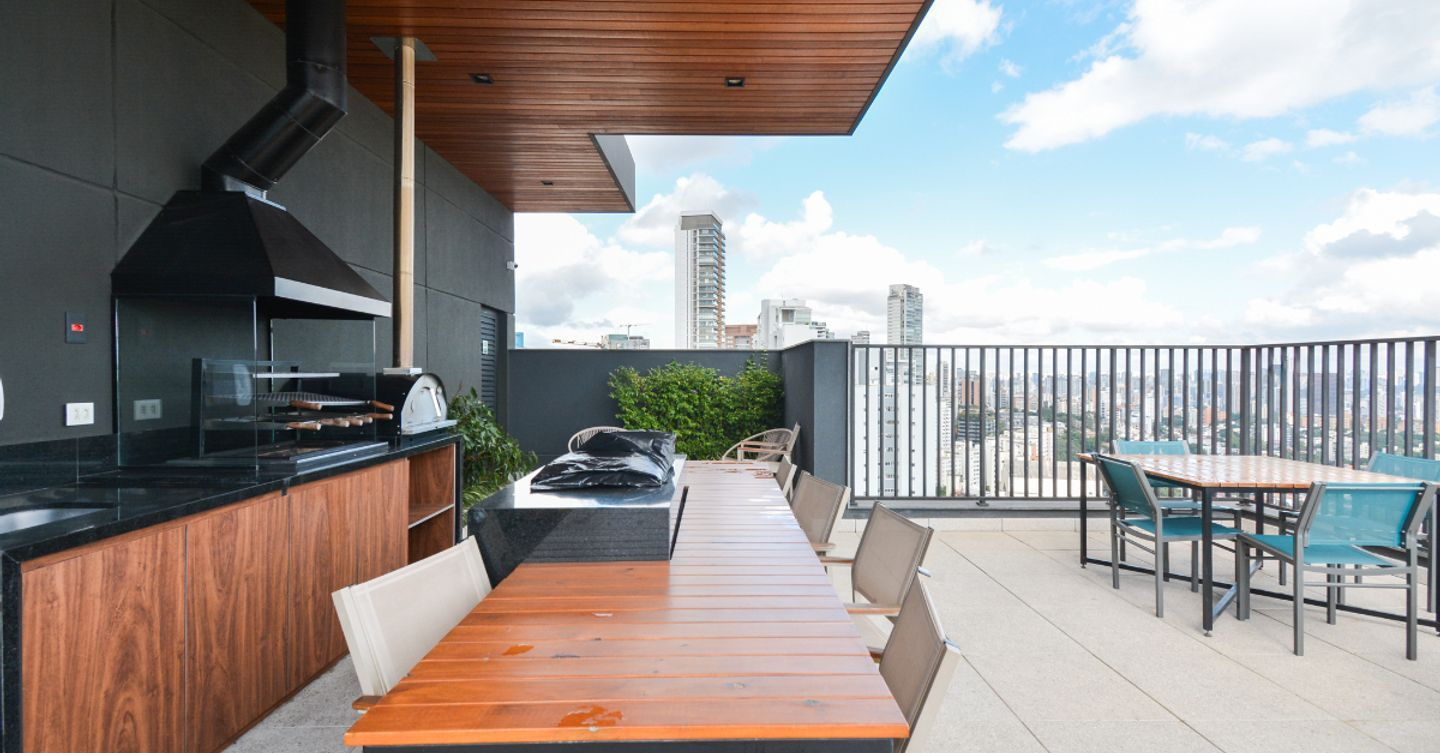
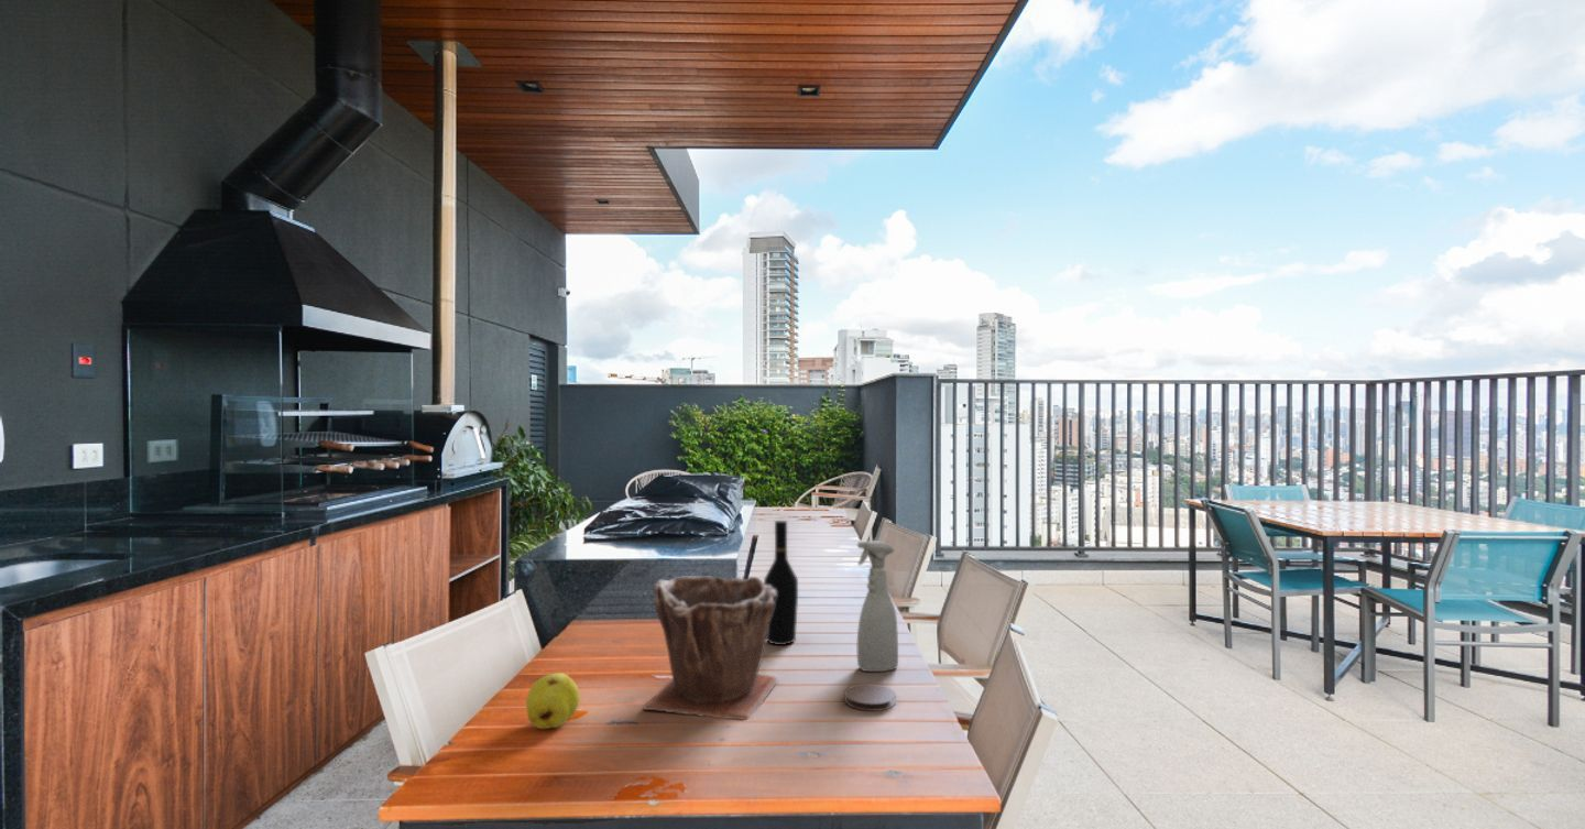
+ coaster (870, 696)
+ wine bottle (780, 580)
+ fruit (554, 697)
+ spray bottle (877, 603)
+ plant pot (713, 639)
